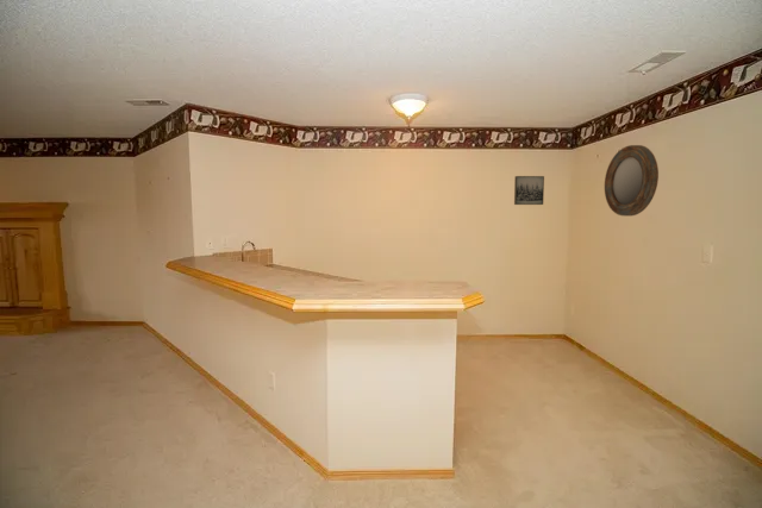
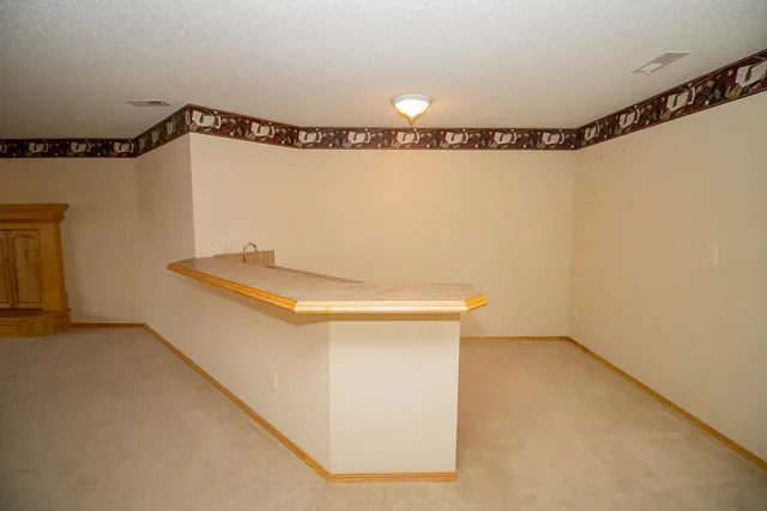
- home mirror (629, 181)
- wall art (529, 190)
